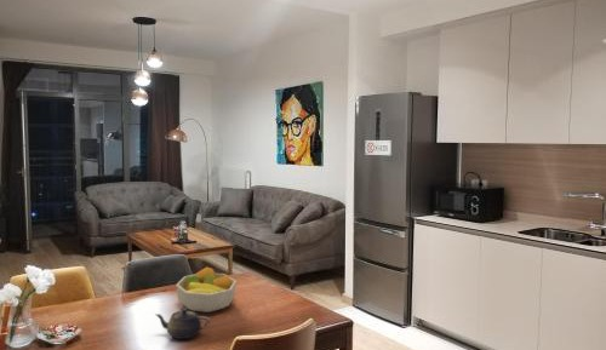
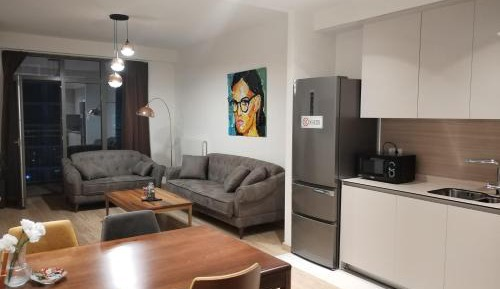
- fruit bowl (206, 288)
- teapot (182, 321)
